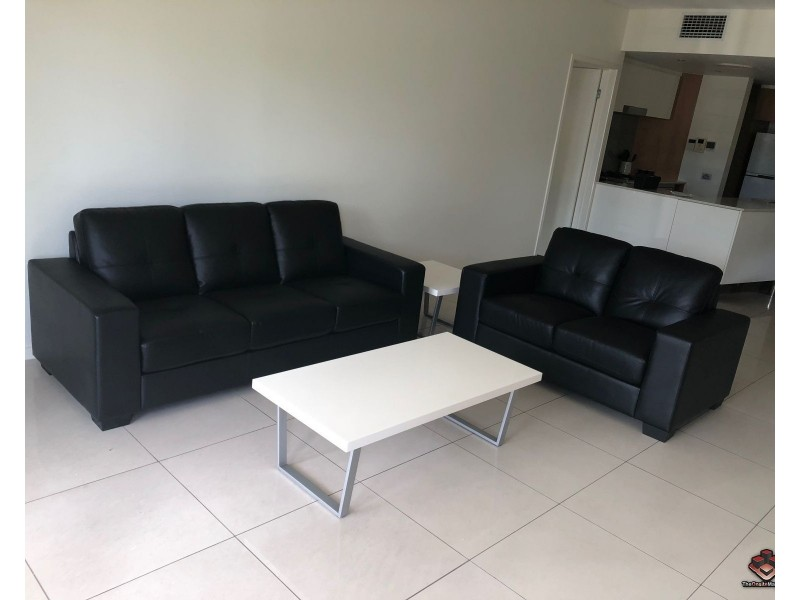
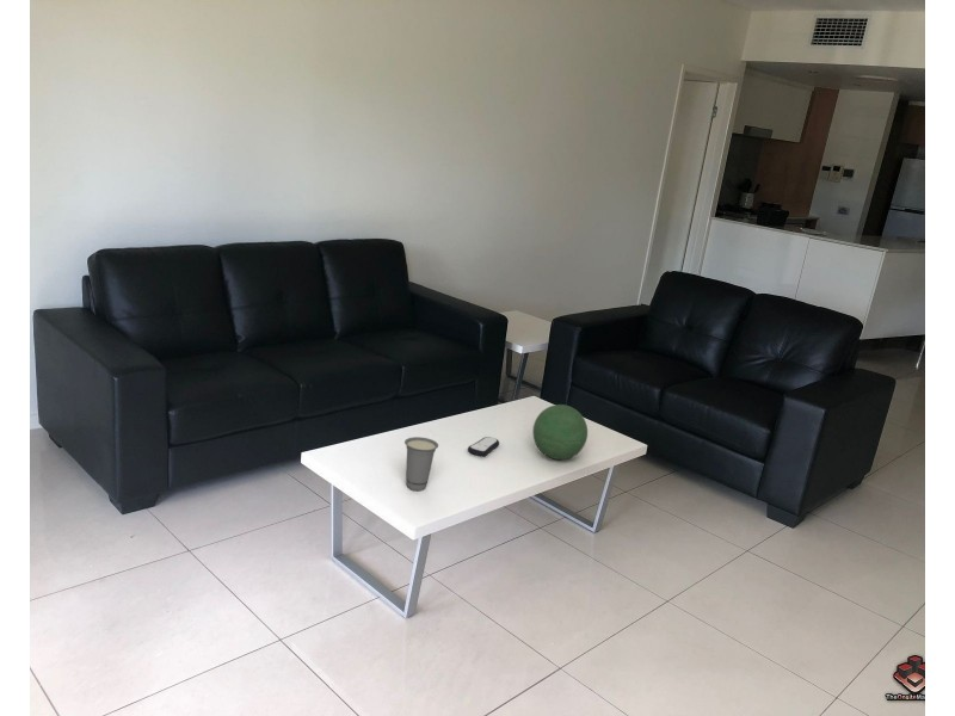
+ remote control (483, 445)
+ cup (418, 465)
+ decorative orb (560, 432)
